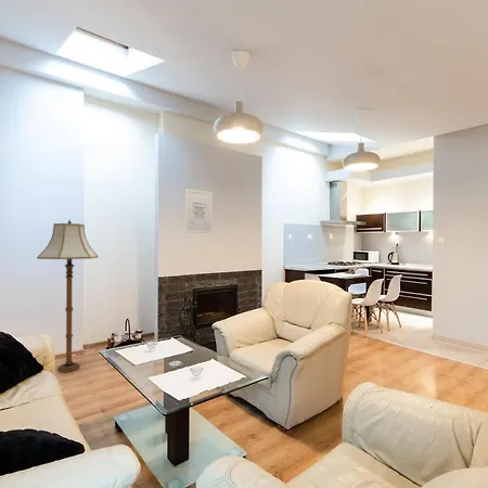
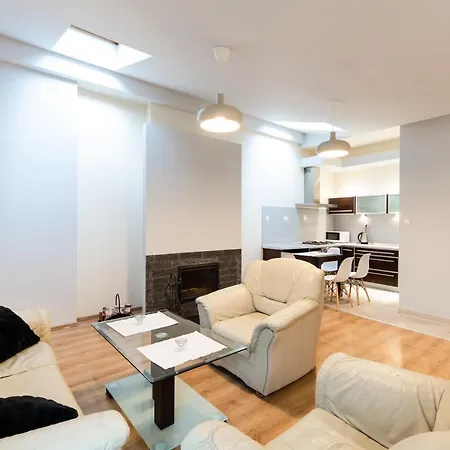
- wall art (198, 211)
- floor lamp (68, 293)
